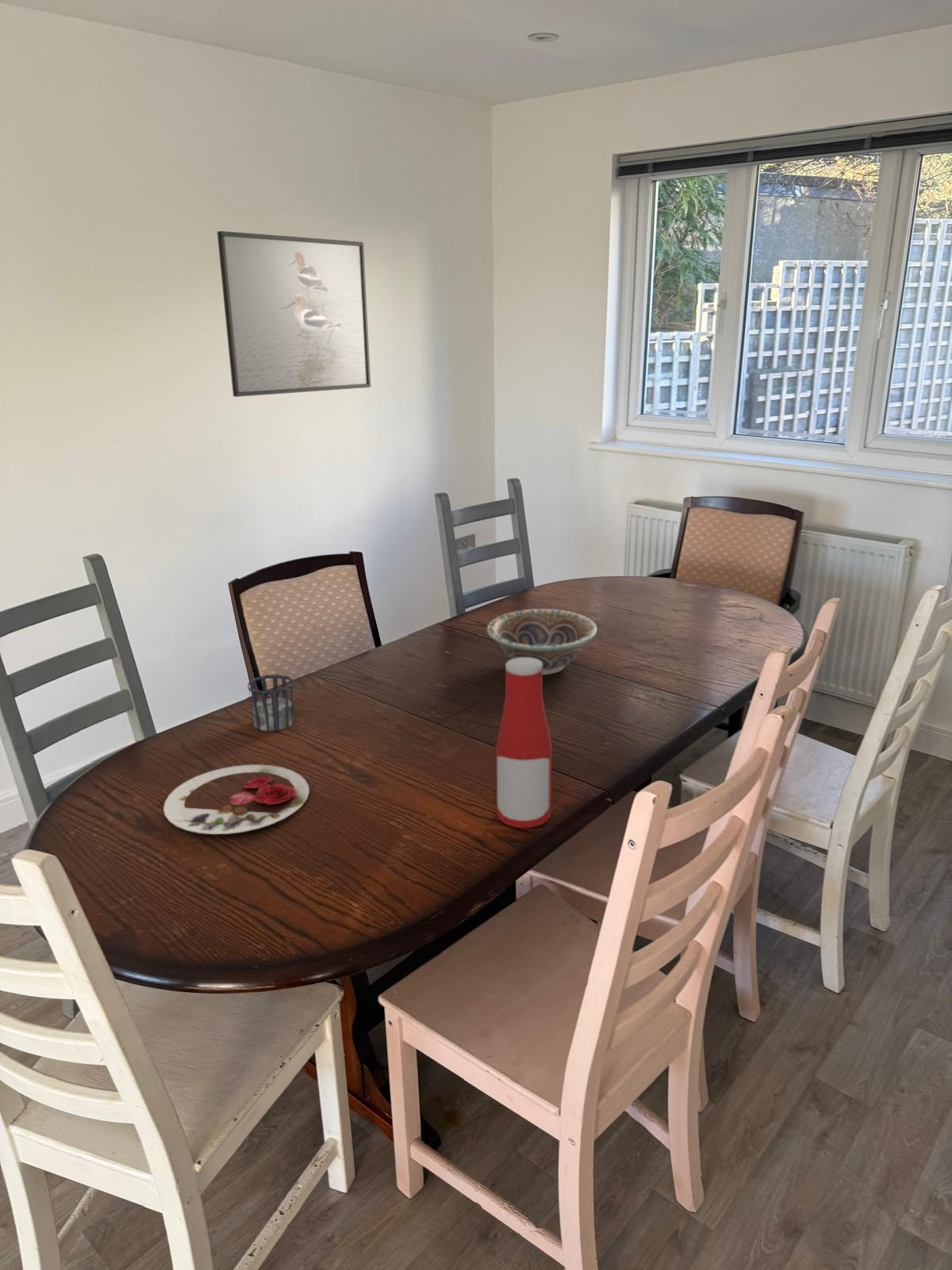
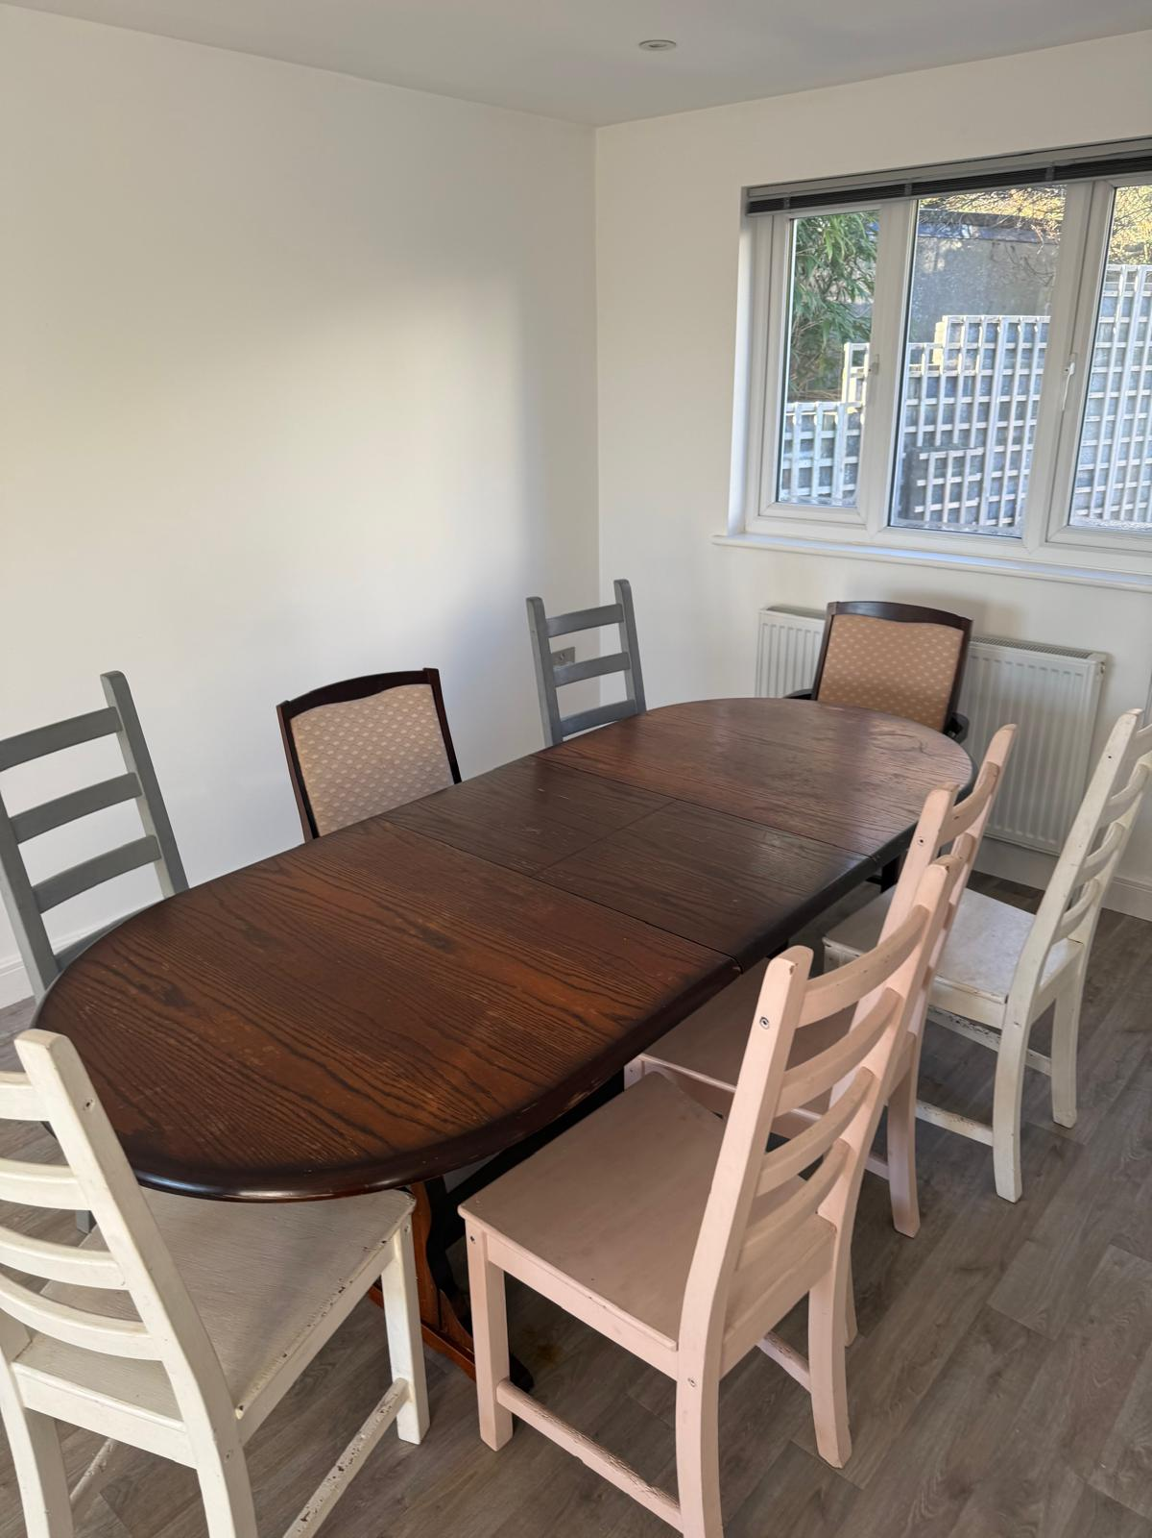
- plate (237, 795)
- cup (272, 702)
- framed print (301, 316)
- decorative bowl (541, 646)
- bottle (524, 741)
